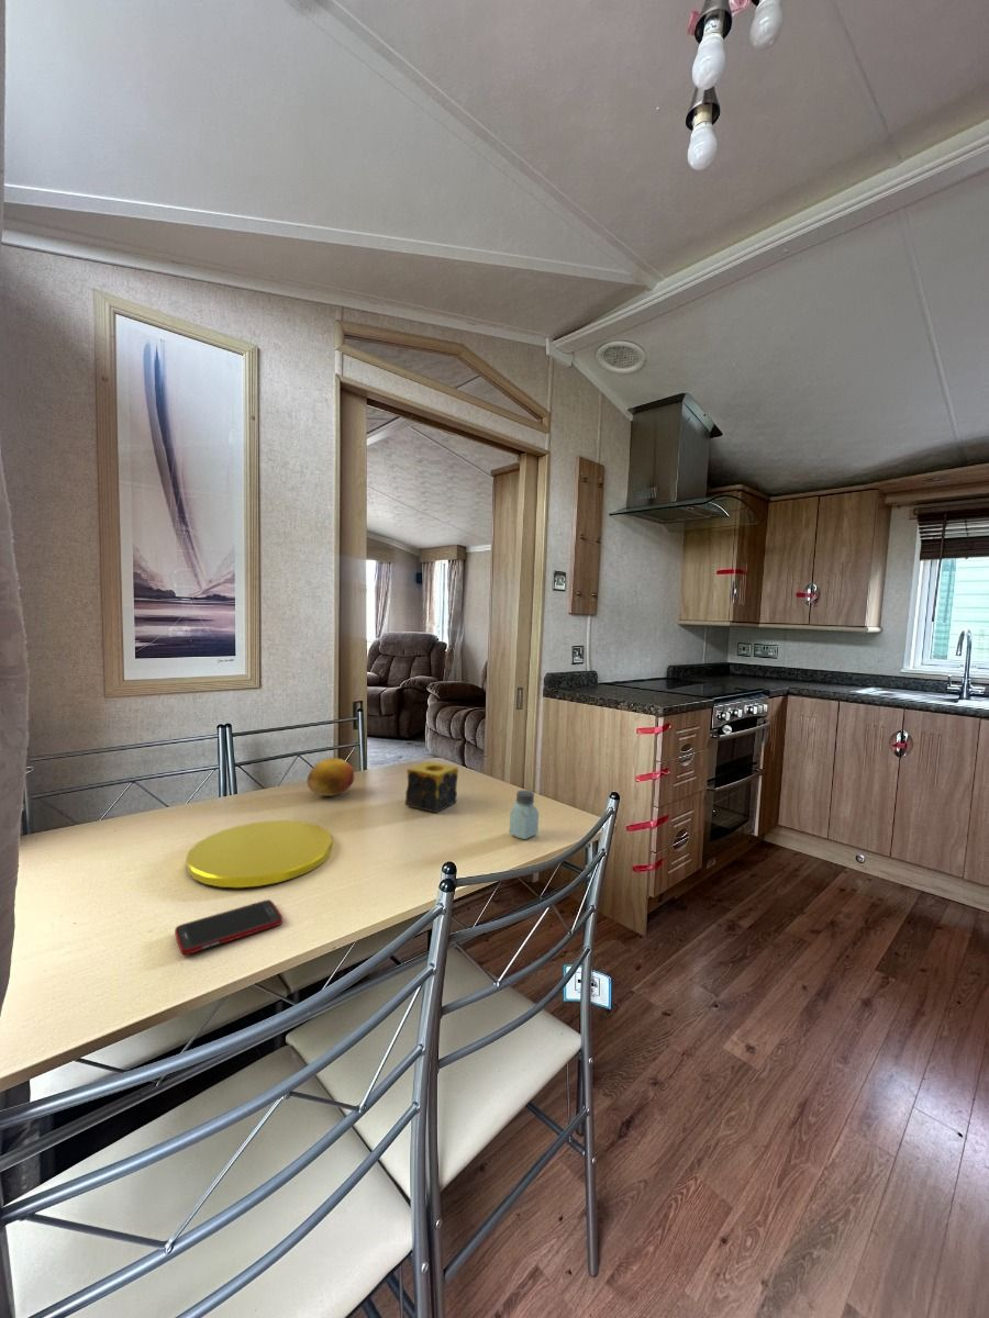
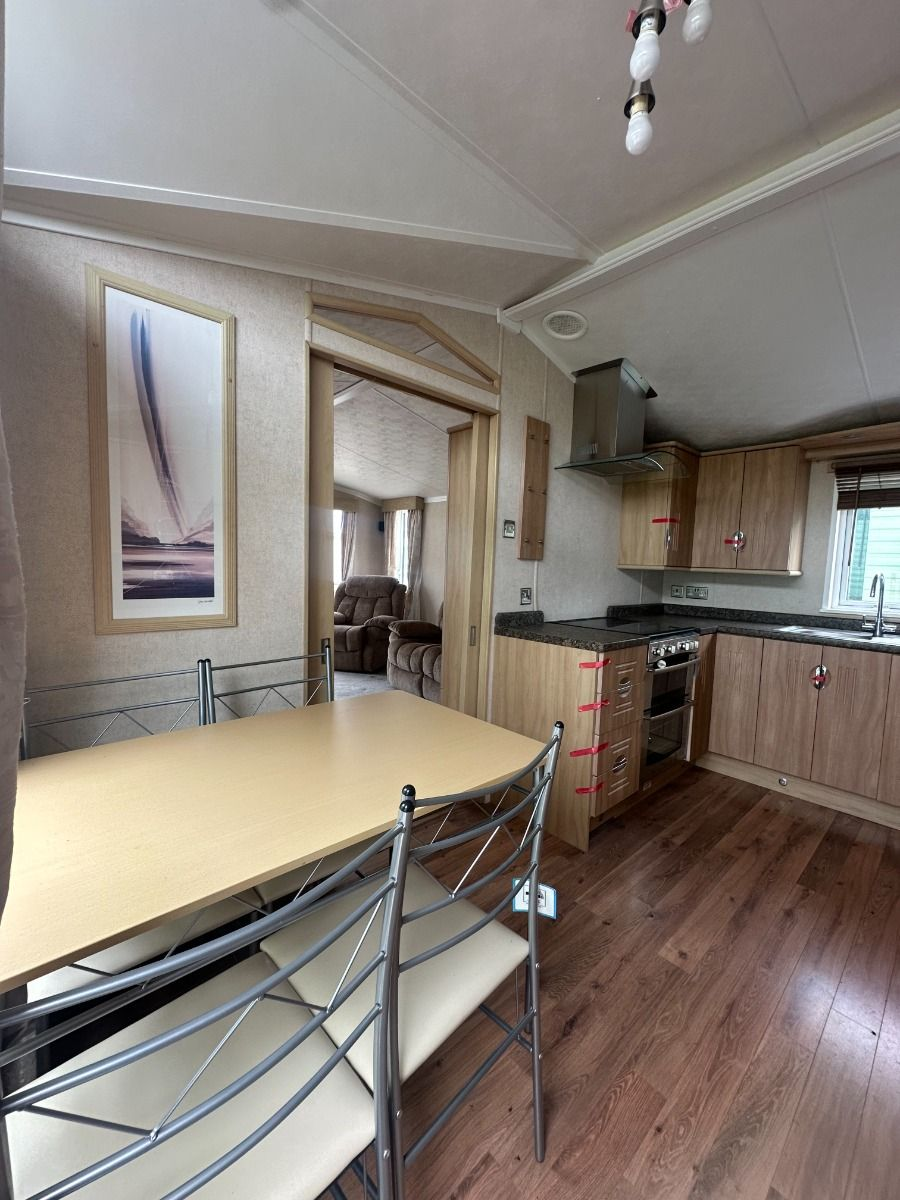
- cell phone (230, 925)
- fruit (330, 775)
- saltshaker (524, 813)
- candle (432, 785)
- plate (263, 848)
